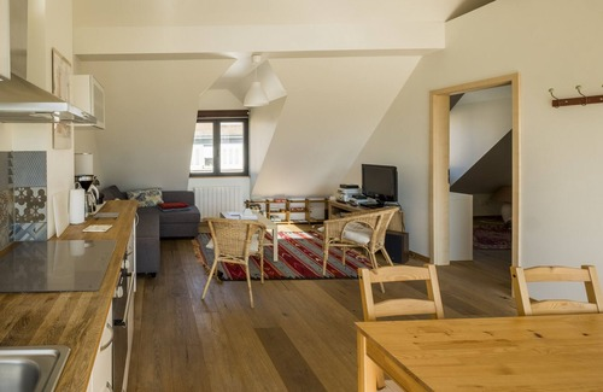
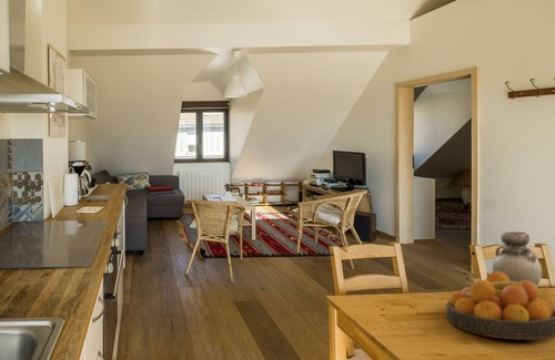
+ vase (516, 264)
+ fruit bowl (501, 299)
